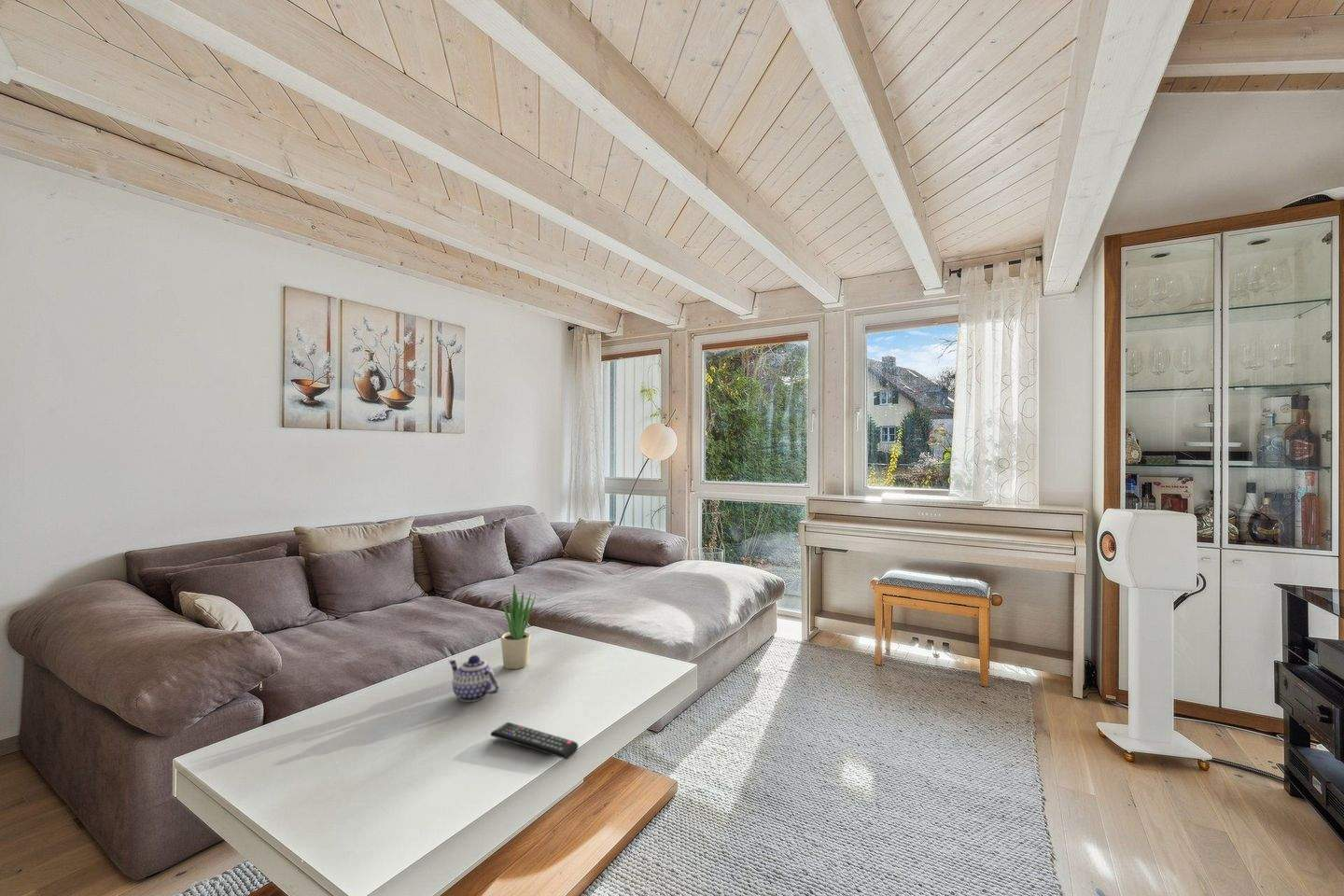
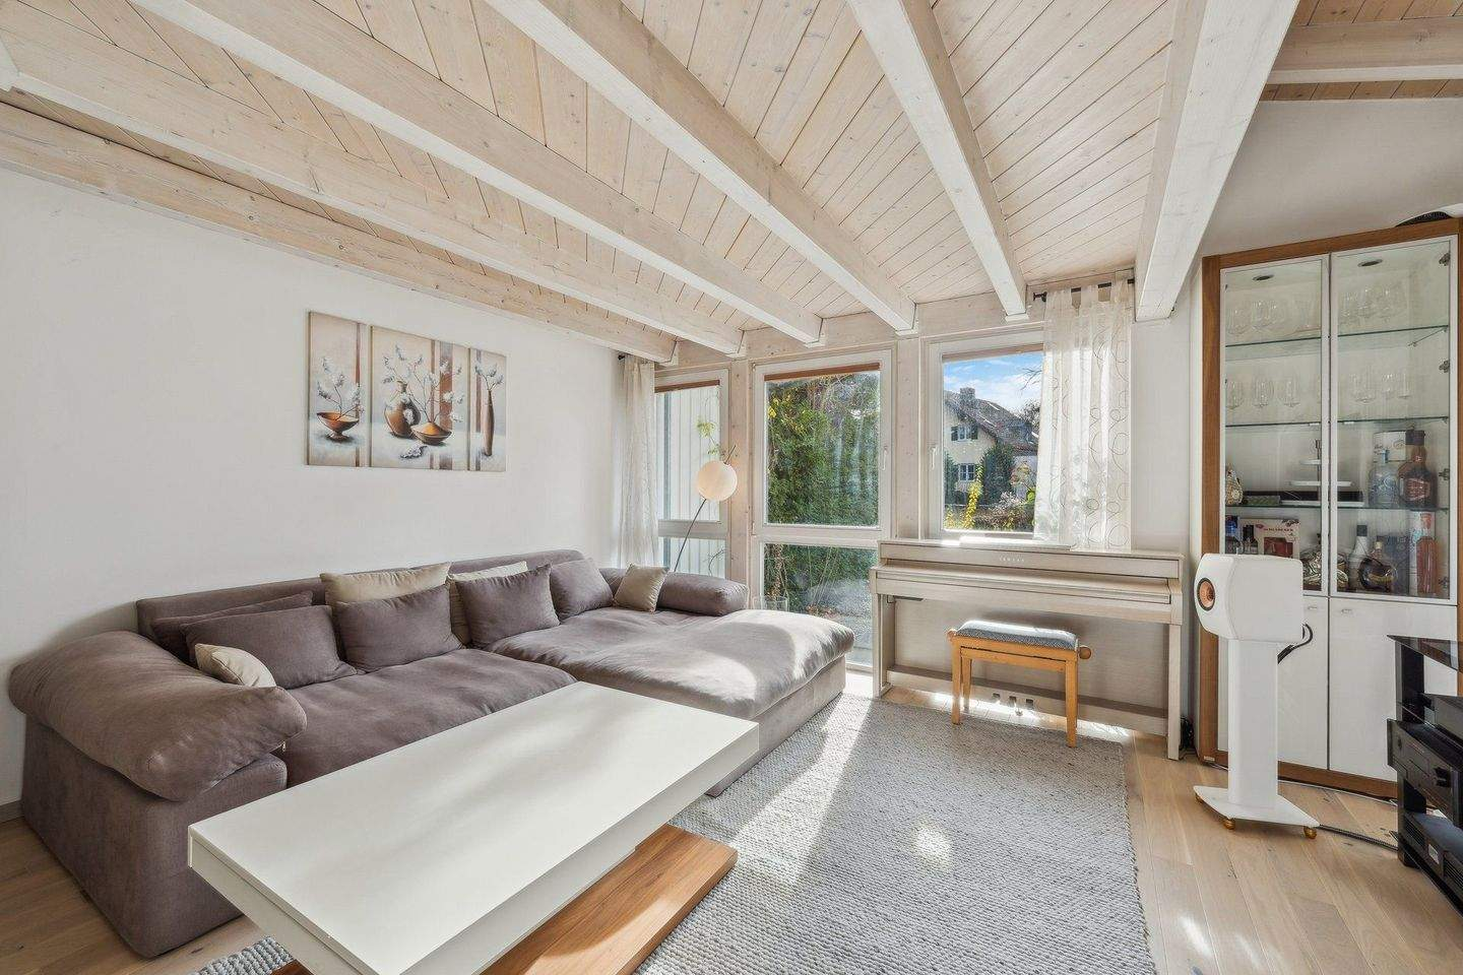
- teapot (472, 676)
- potted plant (518, 623)
- remote control (533, 740)
